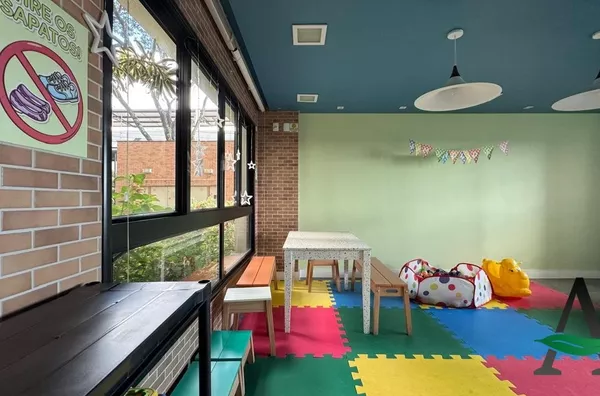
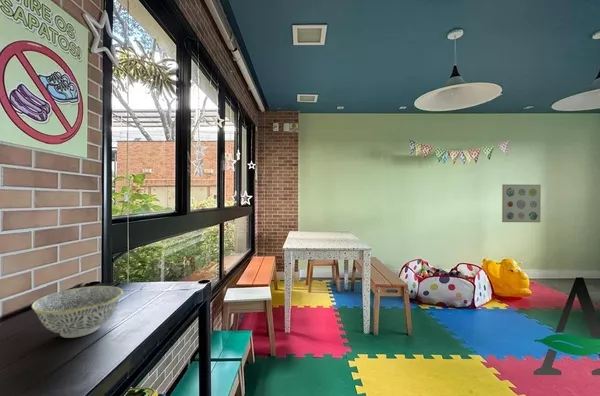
+ bowl (80, 313)
+ wall art (521, 203)
